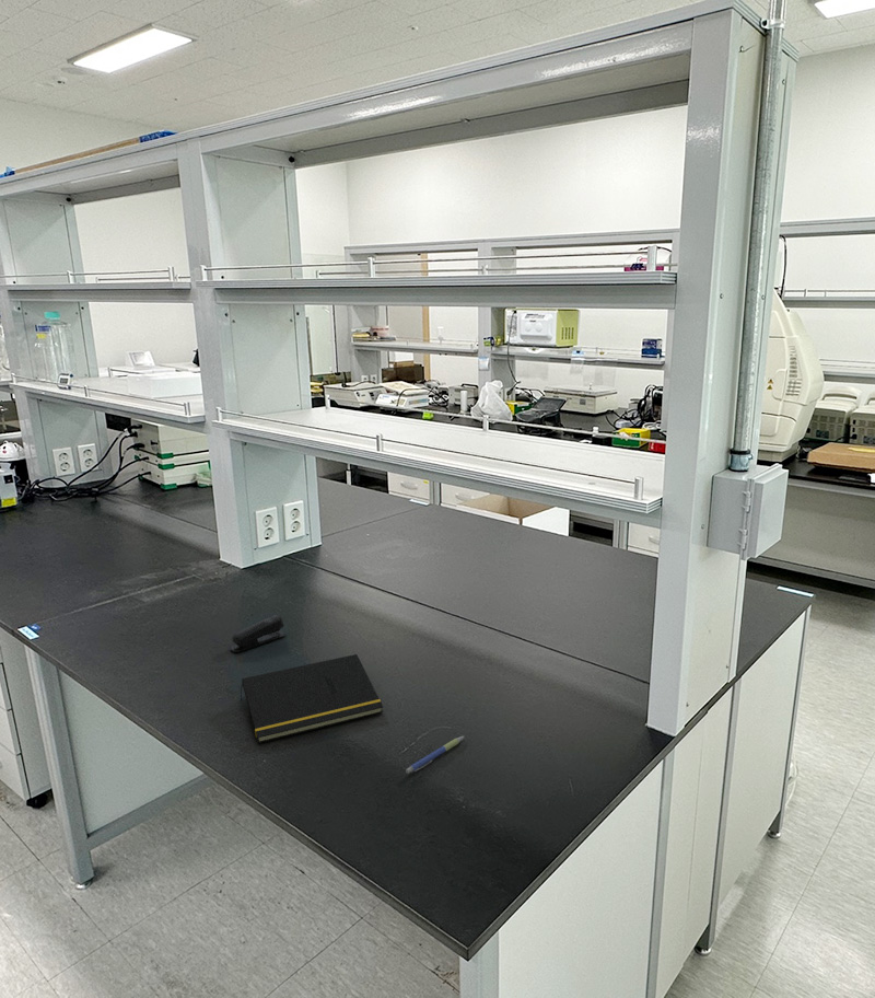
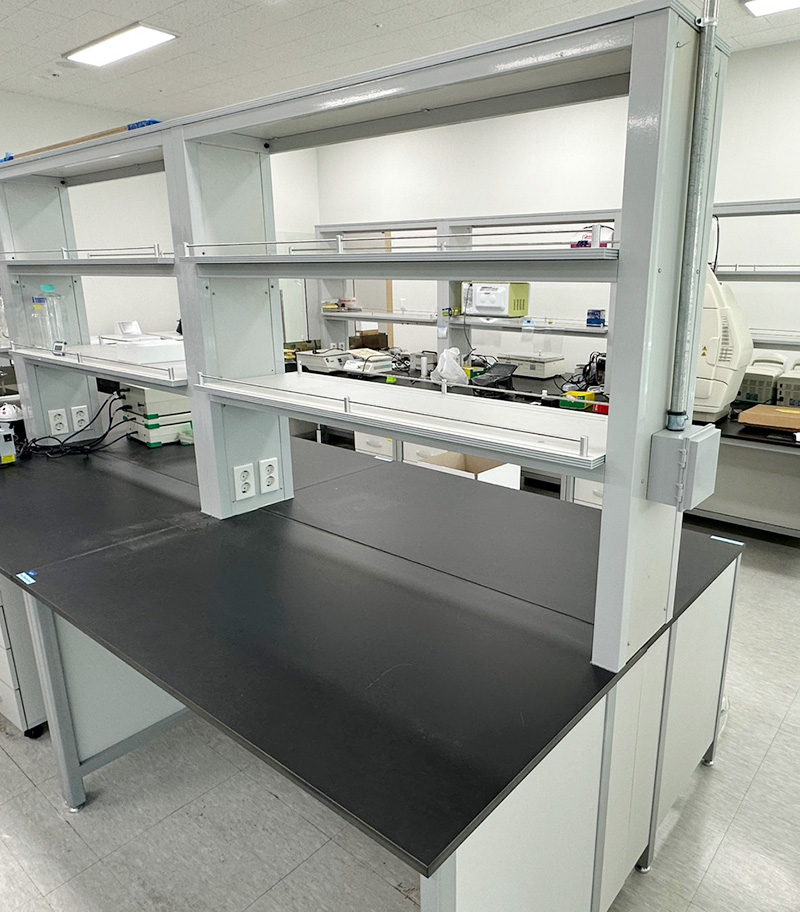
- pen (436, 753)
- stapler (257, 631)
- notepad (311, 695)
